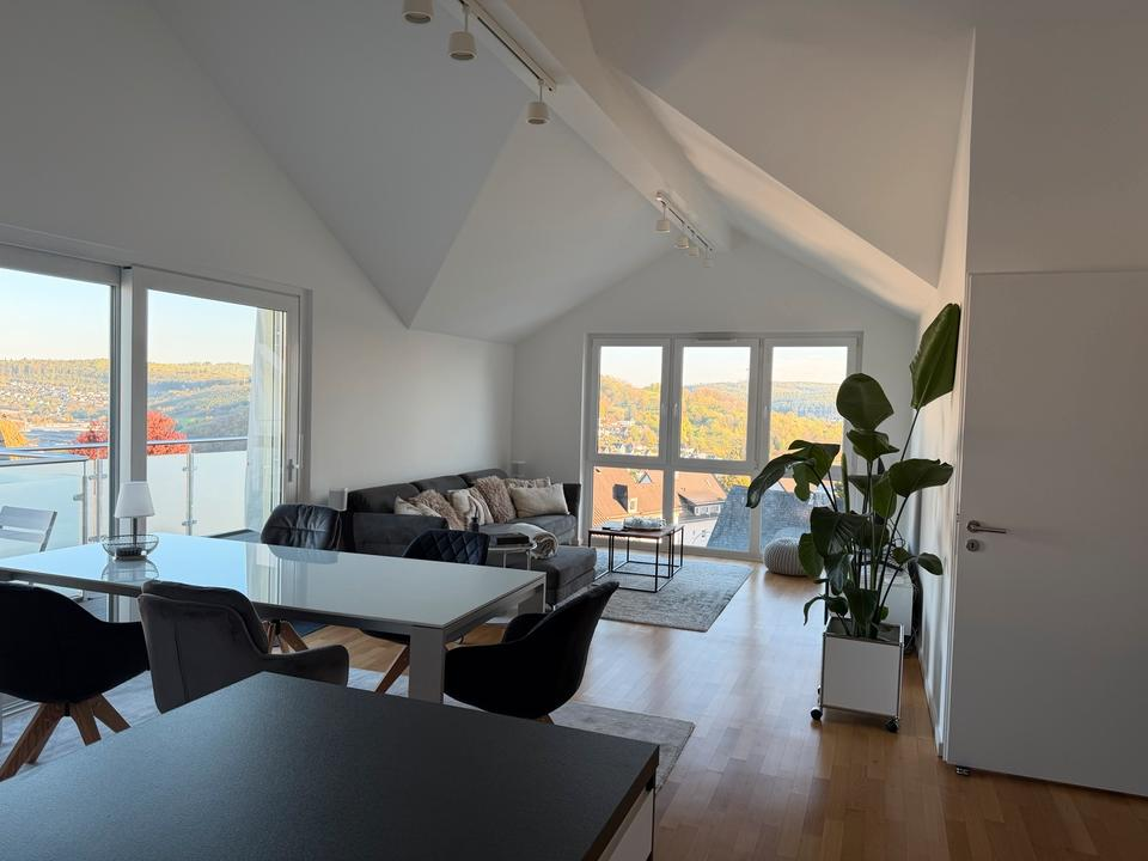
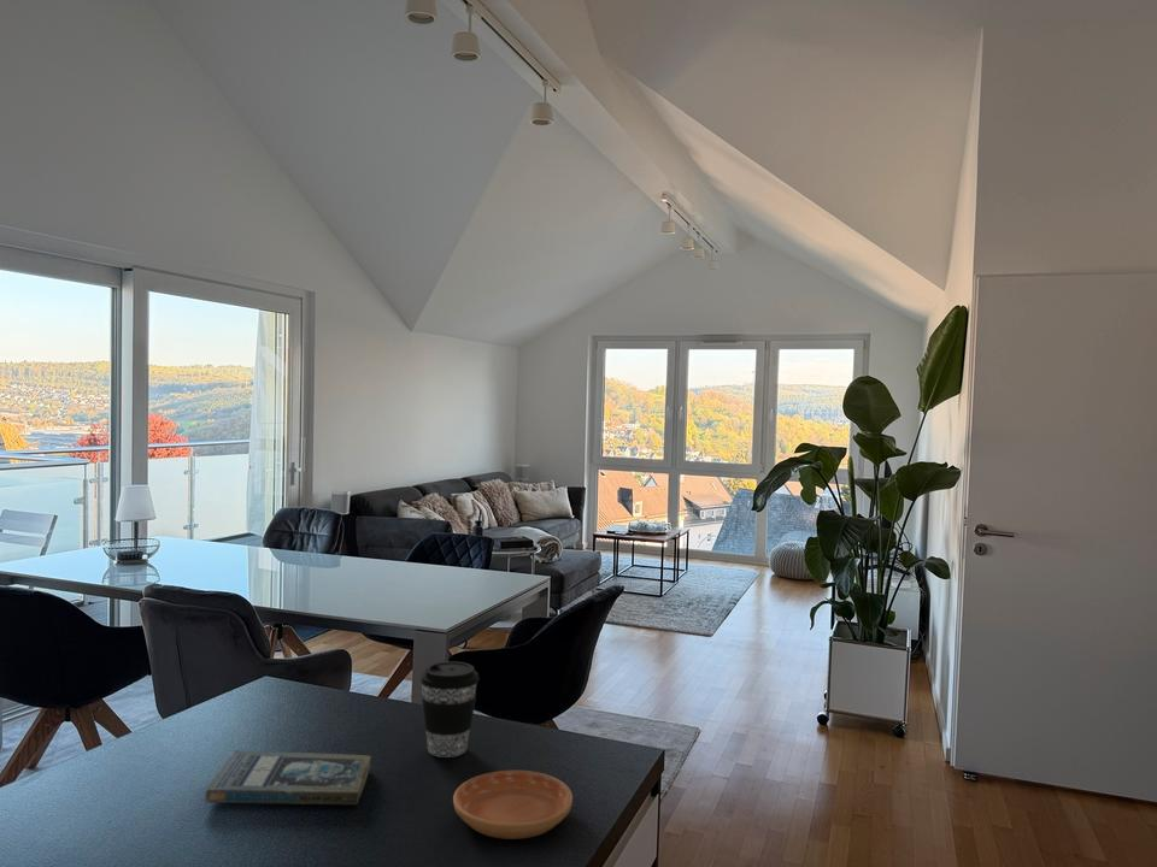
+ book (292, 777)
+ coffee cup (448, 708)
+ saucer (512, 804)
